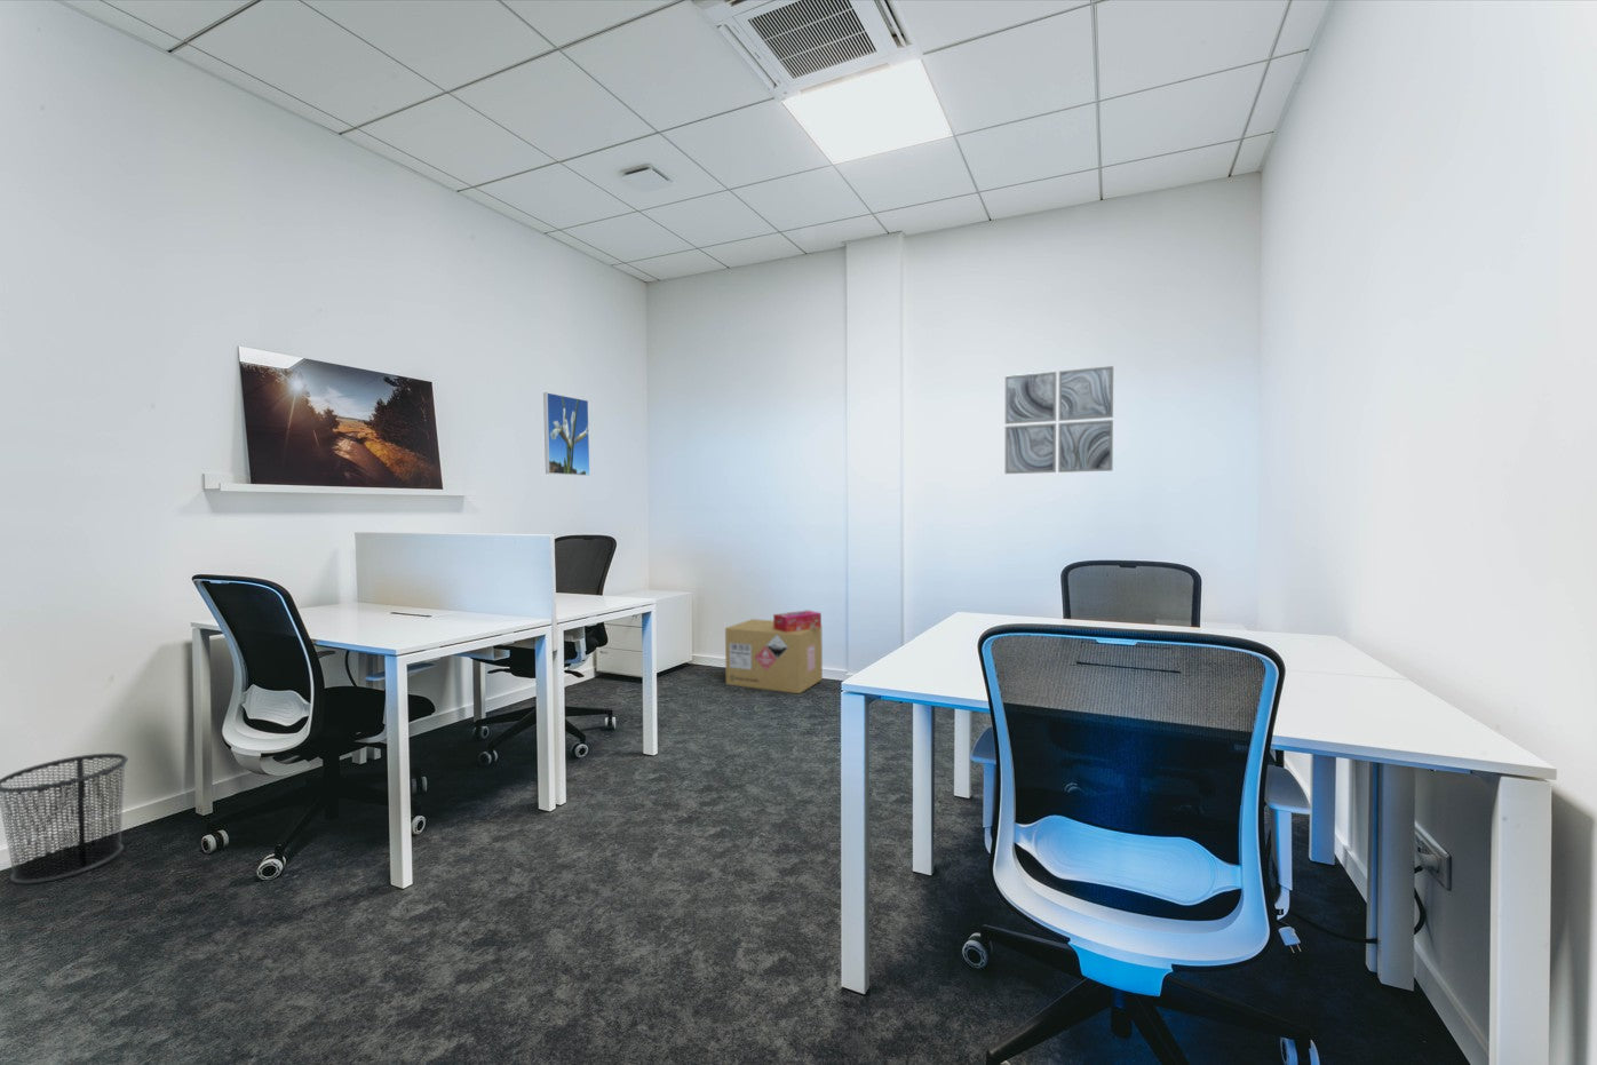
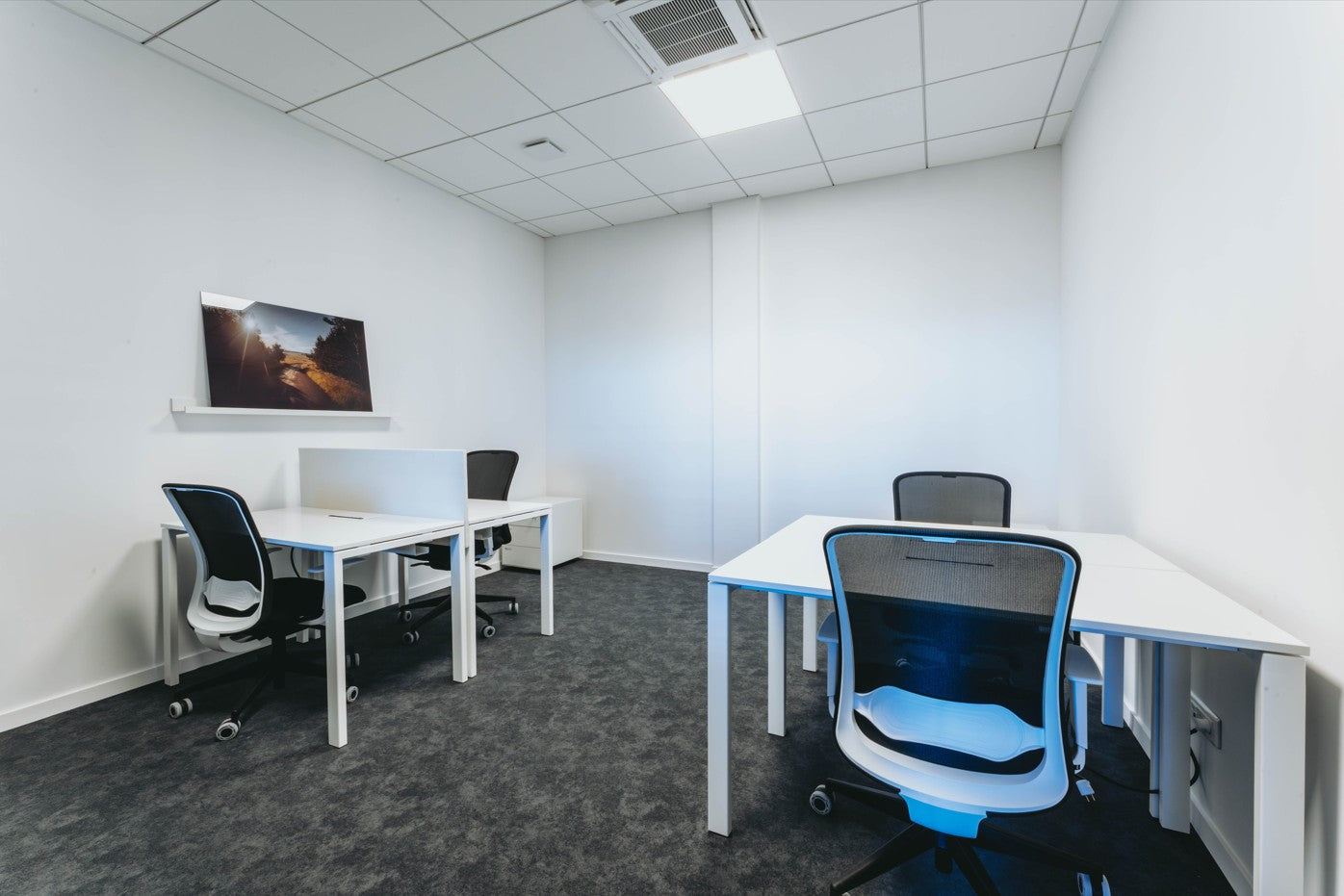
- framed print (568, 435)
- cardboard box (774, 654)
- waste bin (67, 815)
- tissue box (797, 620)
- wall art (1055, 420)
